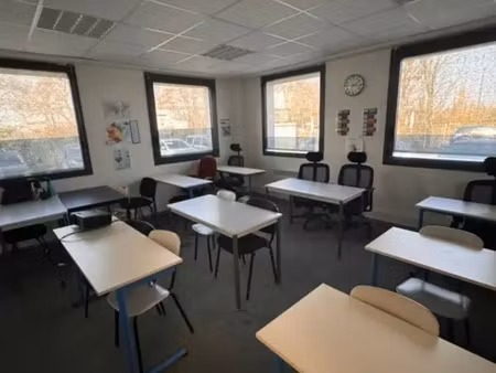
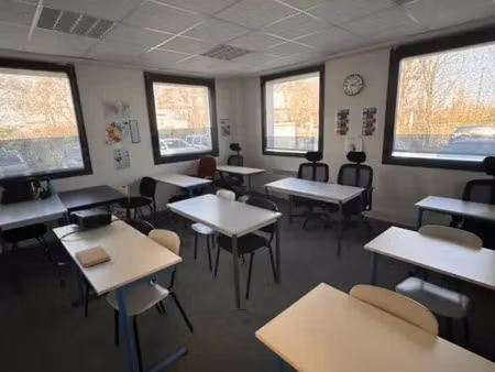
+ notebook (92, 255)
